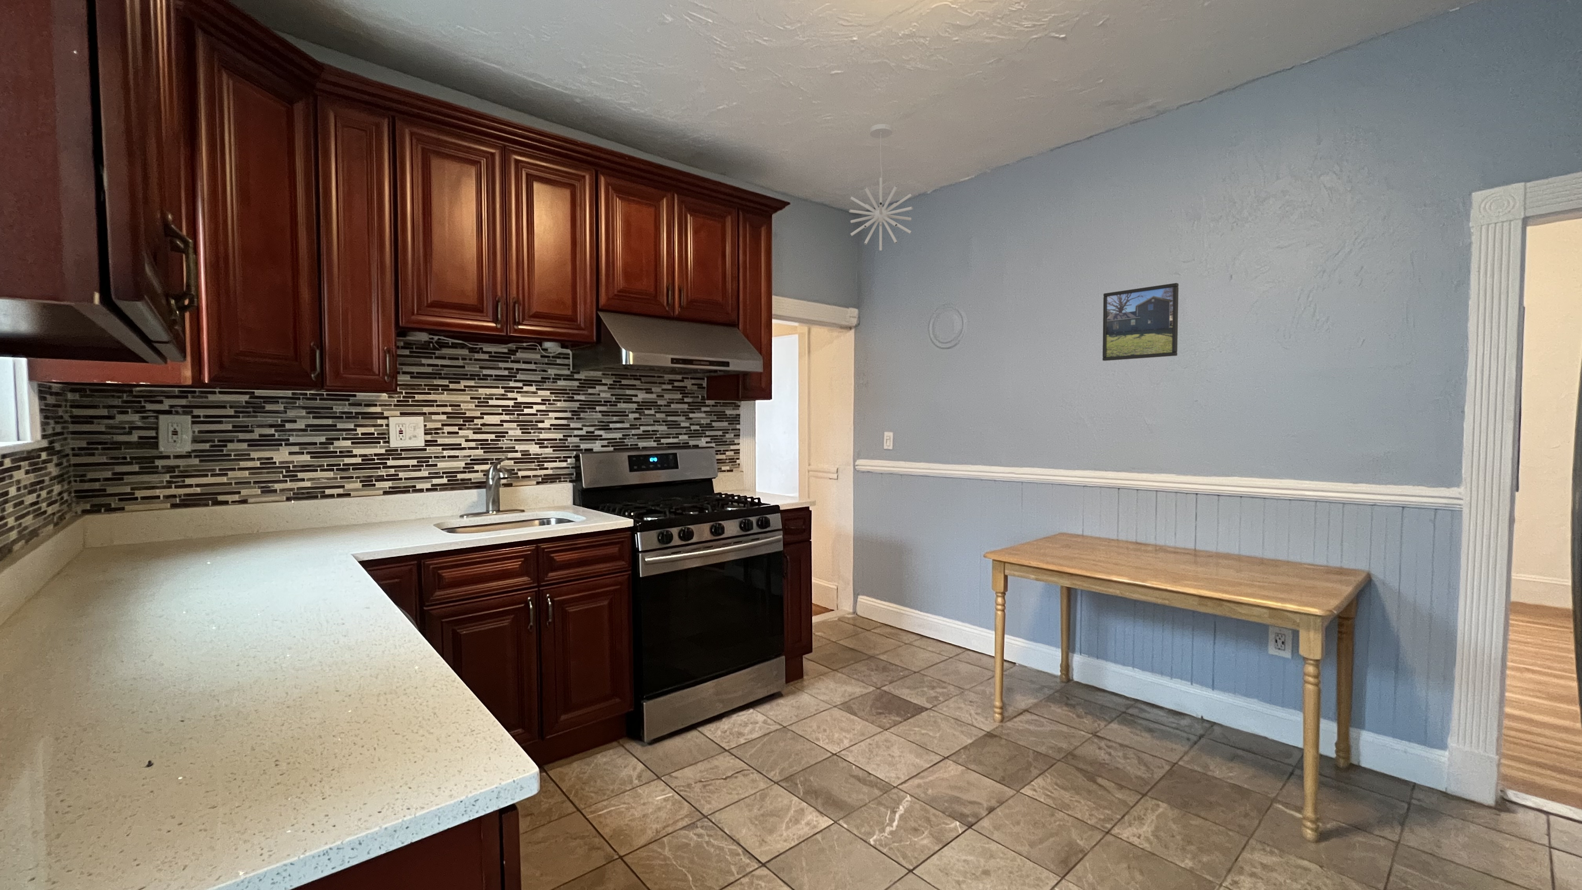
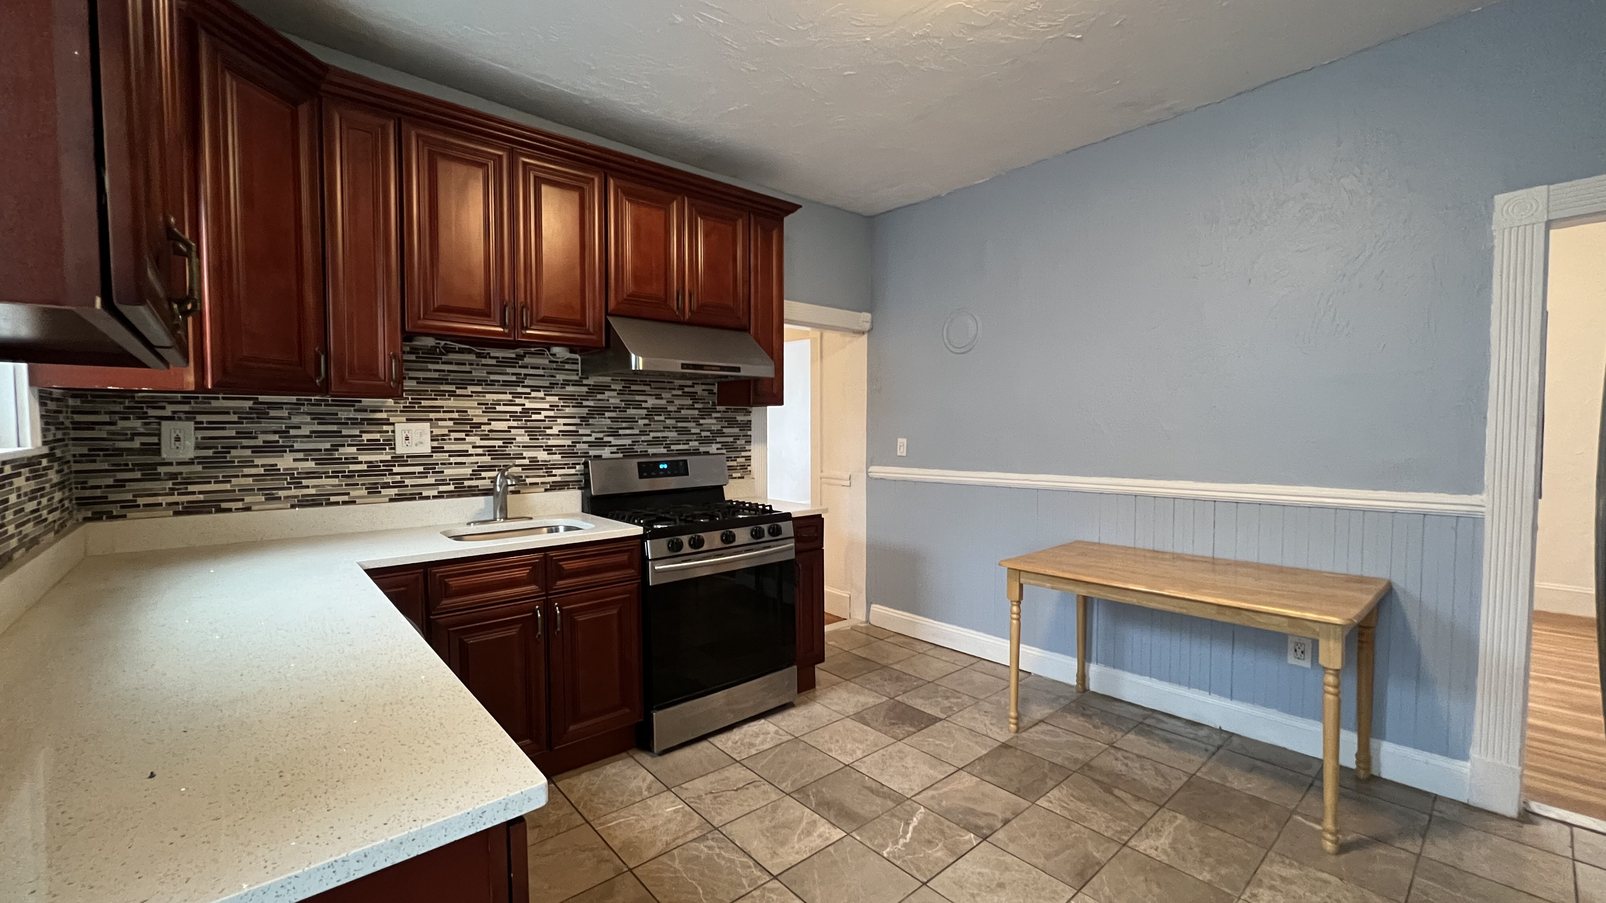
- pendant light (880, 188)
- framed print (1139, 324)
